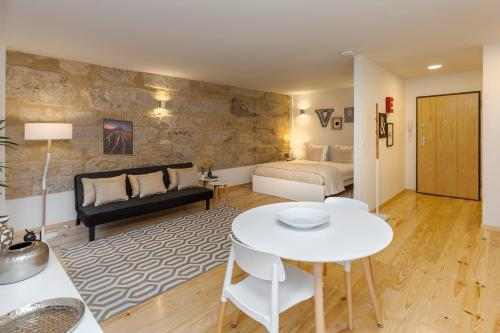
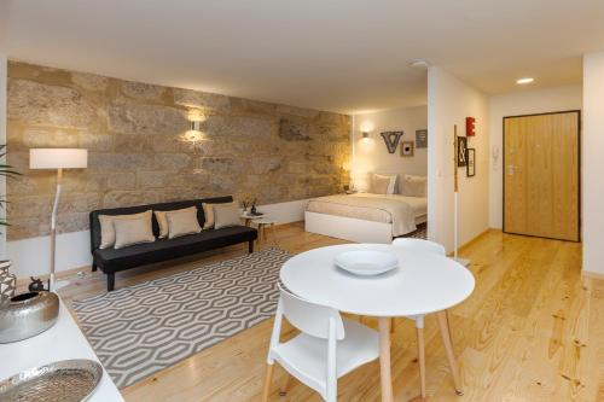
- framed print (118, 137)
